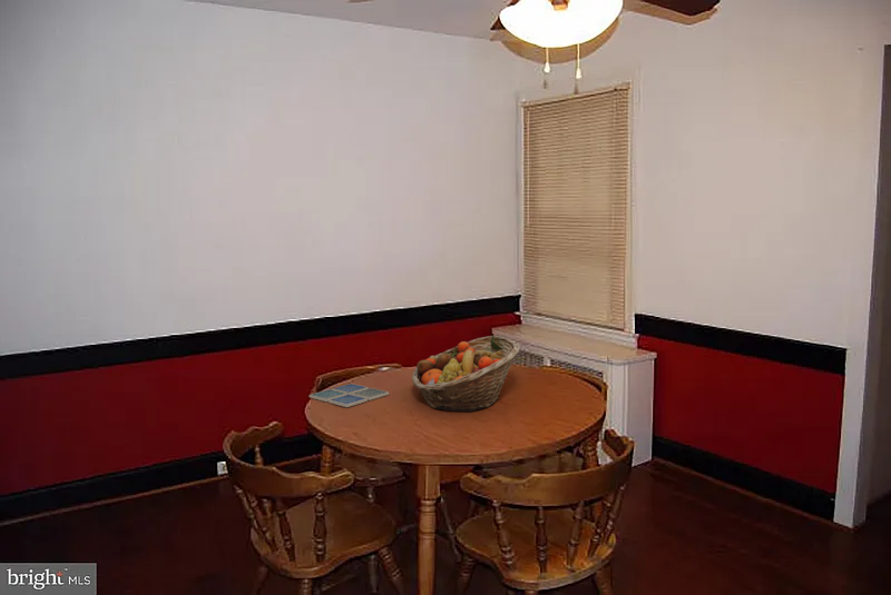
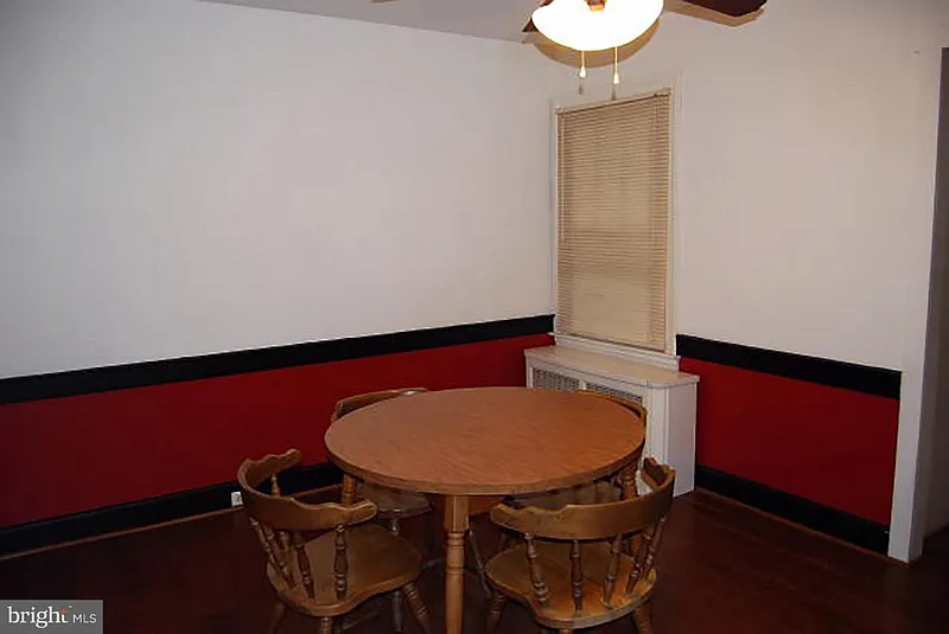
- drink coaster (349, 394)
- fruit basket (466, 370)
